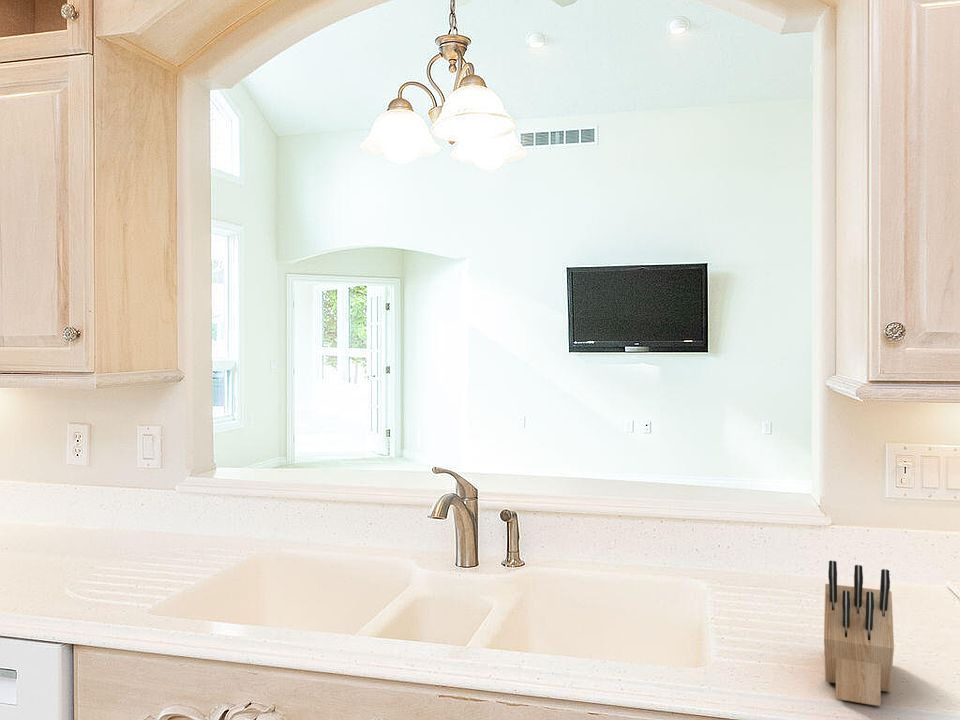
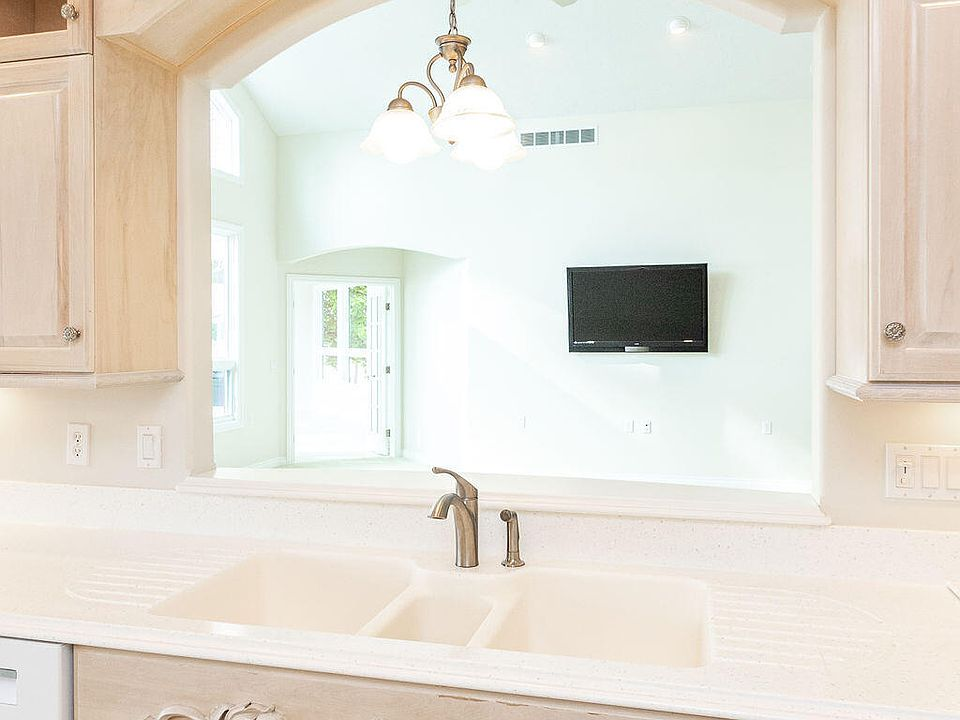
- knife block (857, 617)
